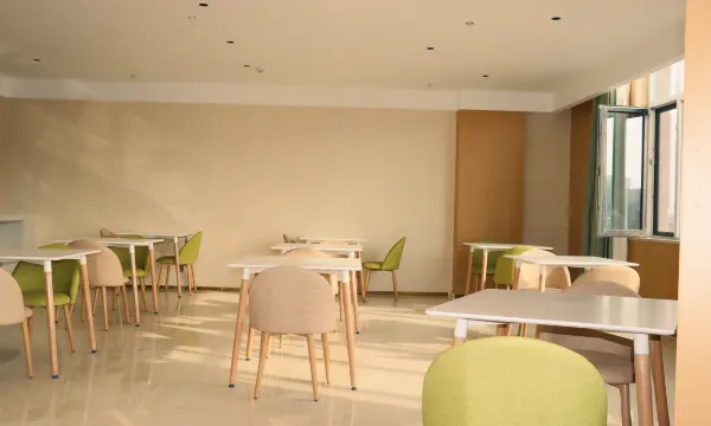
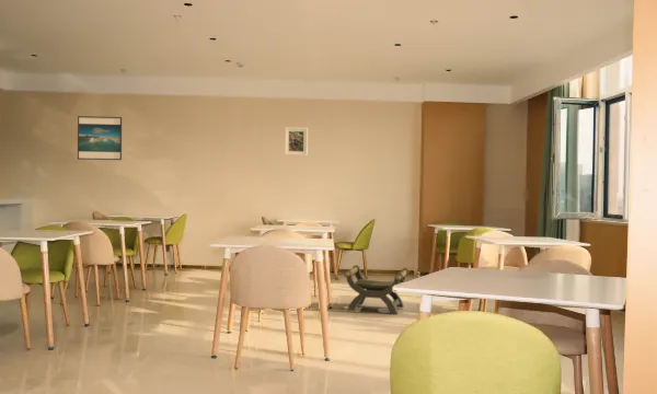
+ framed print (100, 138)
+ stool (376, 288)
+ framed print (296, 141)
